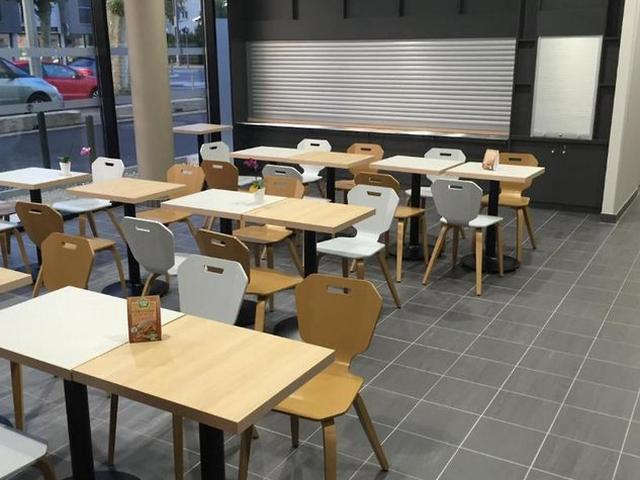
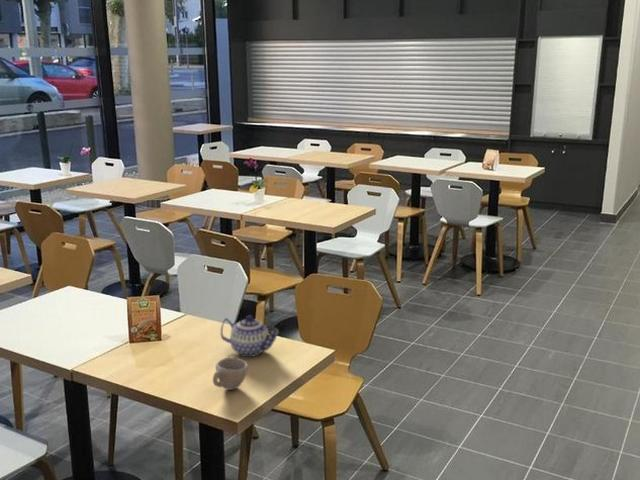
+ cup (228, 377)
+ teapot (248, 333)
